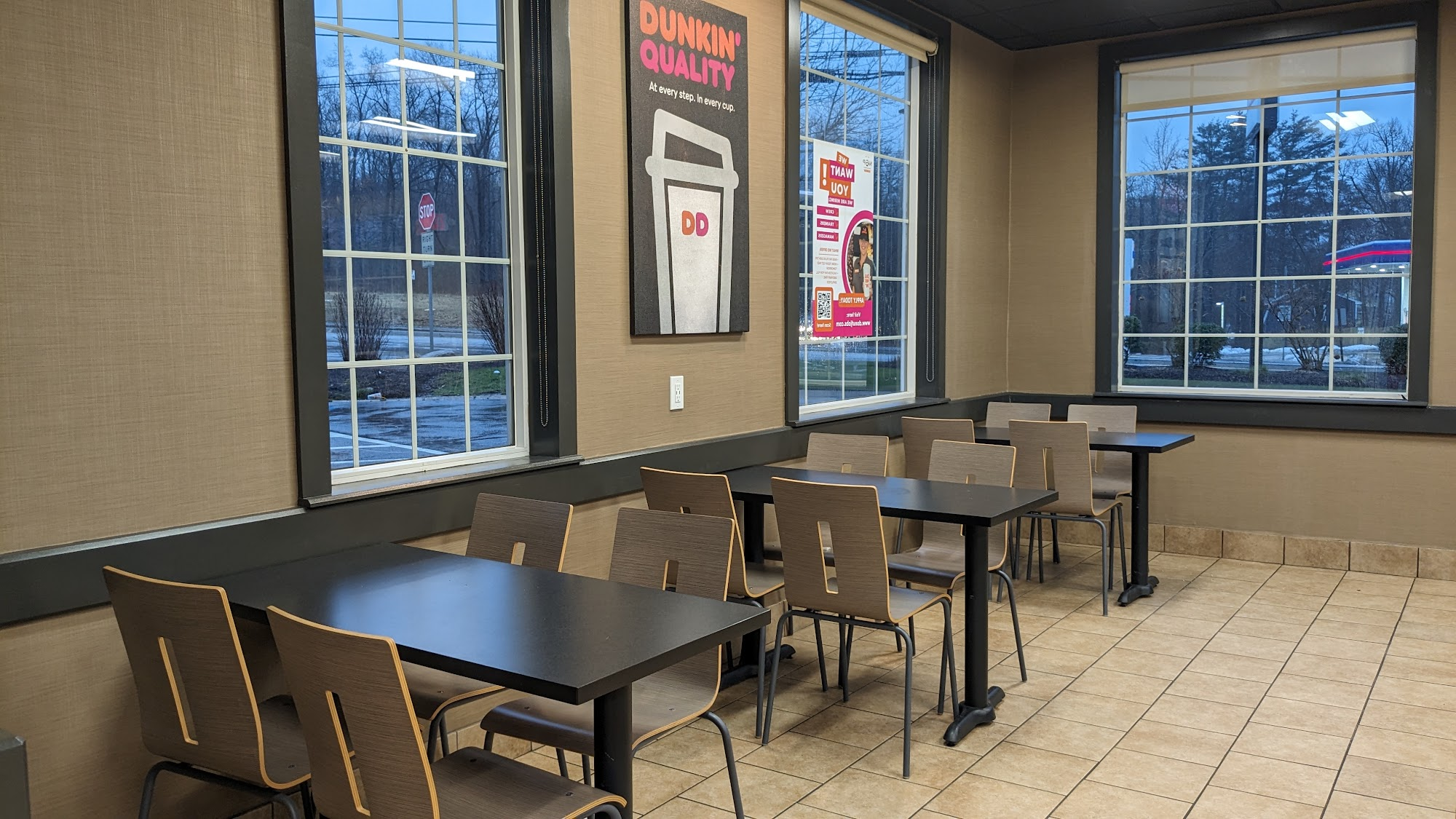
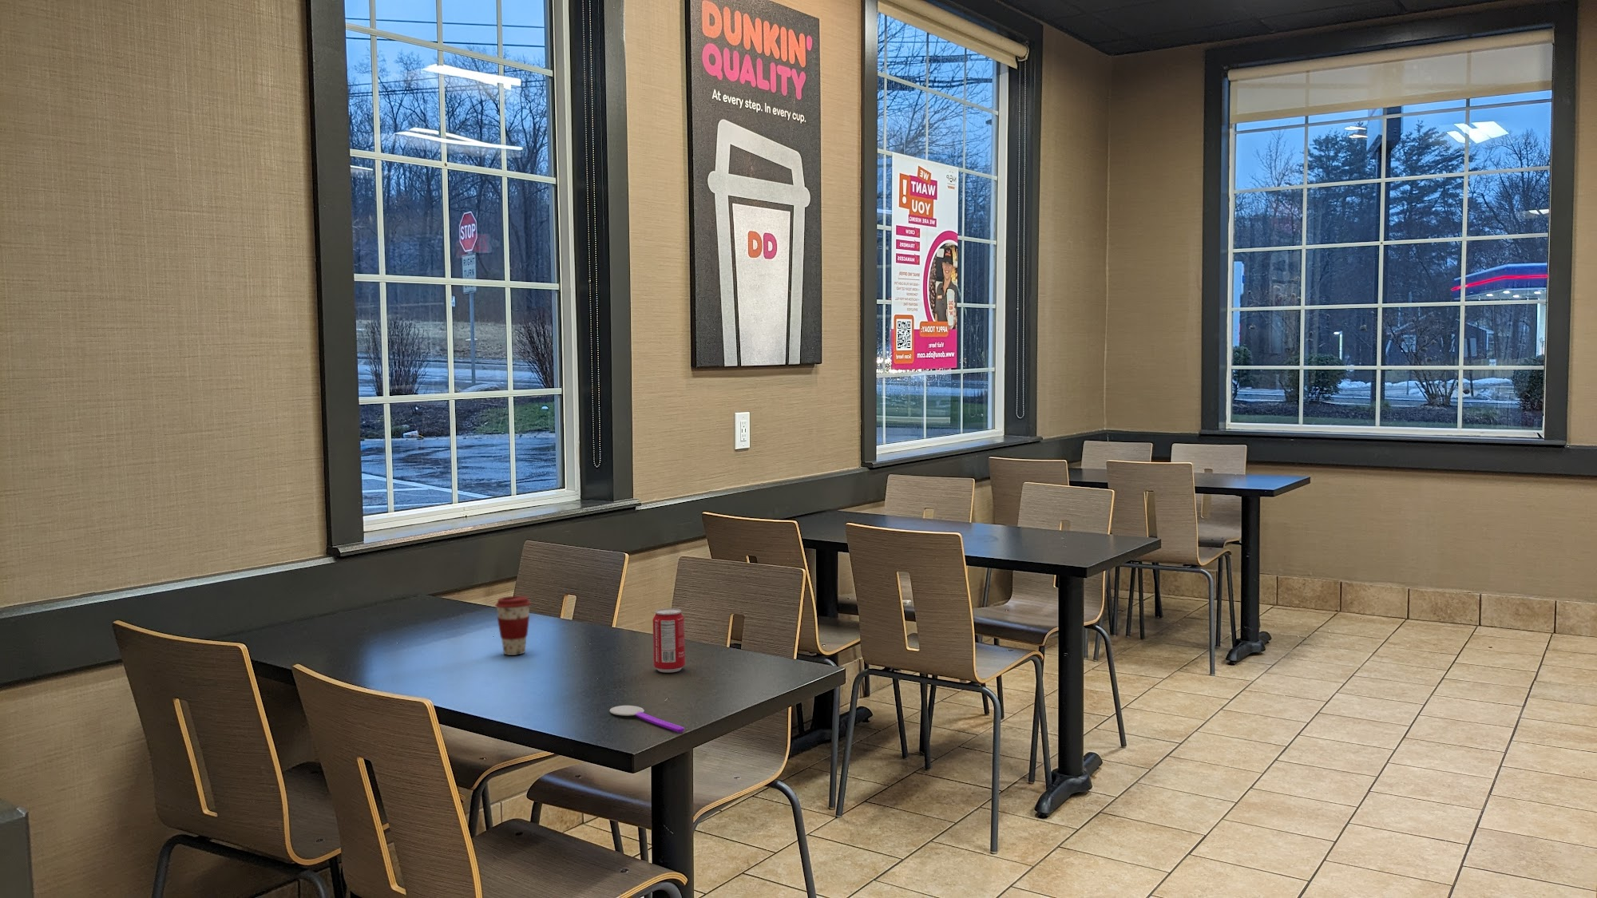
+ beverage can (668, 640)
+ coffee cup (513, 625)
+ spoon (647, 716)
